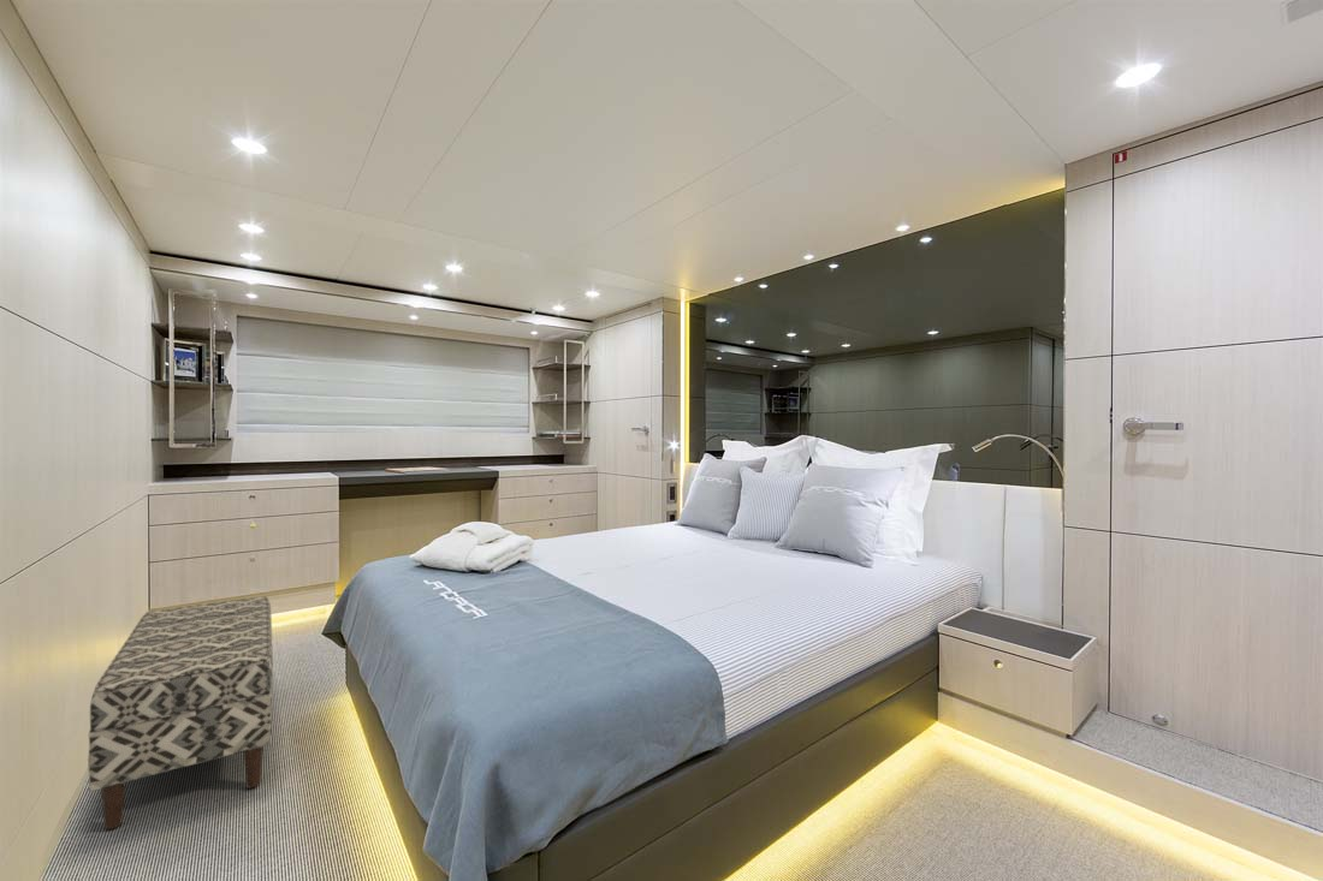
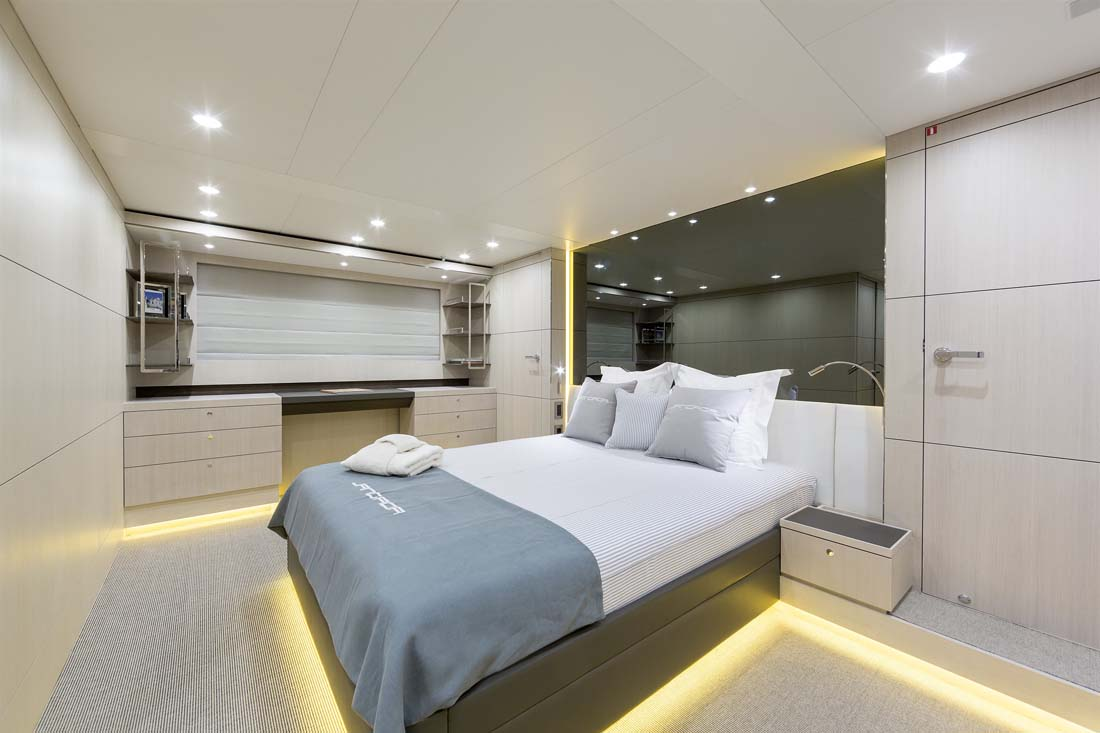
- bench (200, 687)
